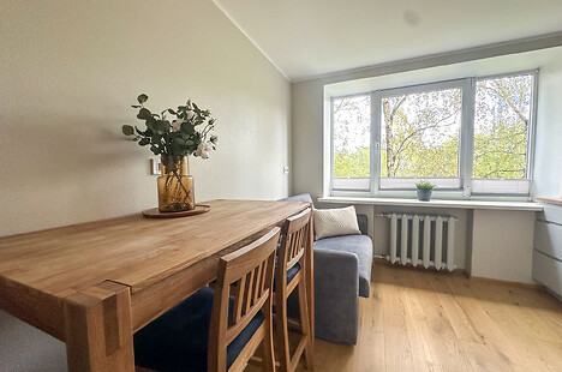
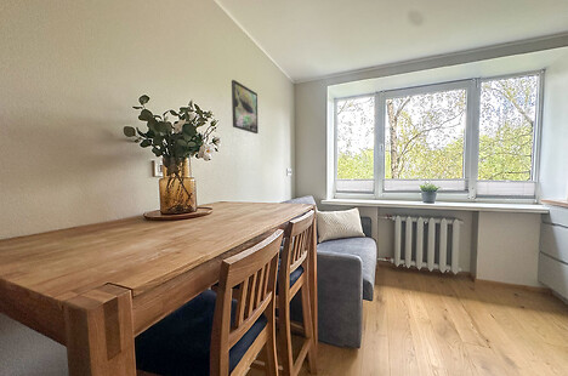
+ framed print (245, 108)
